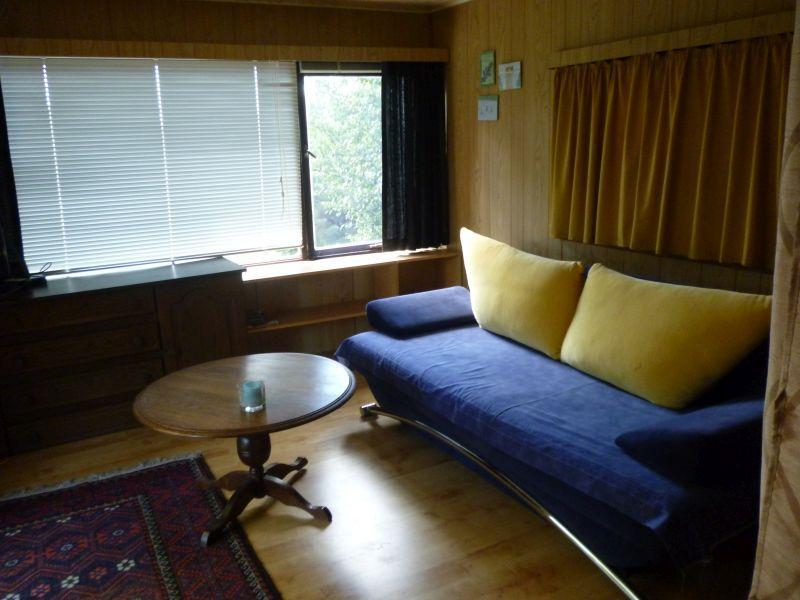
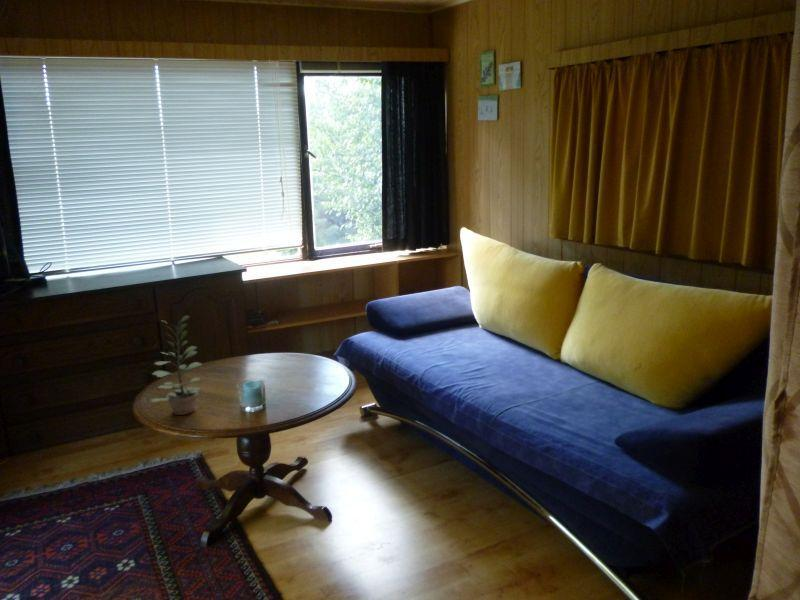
+ plant (175, 365)
